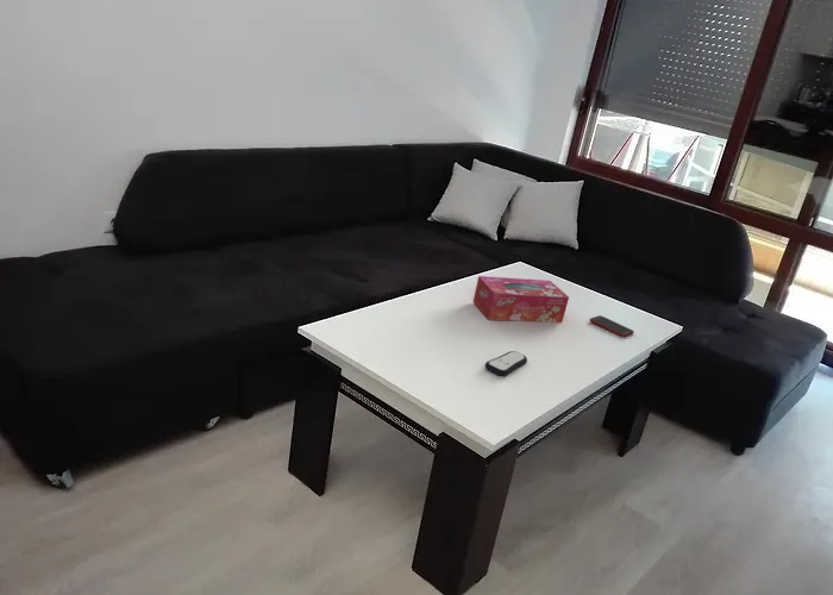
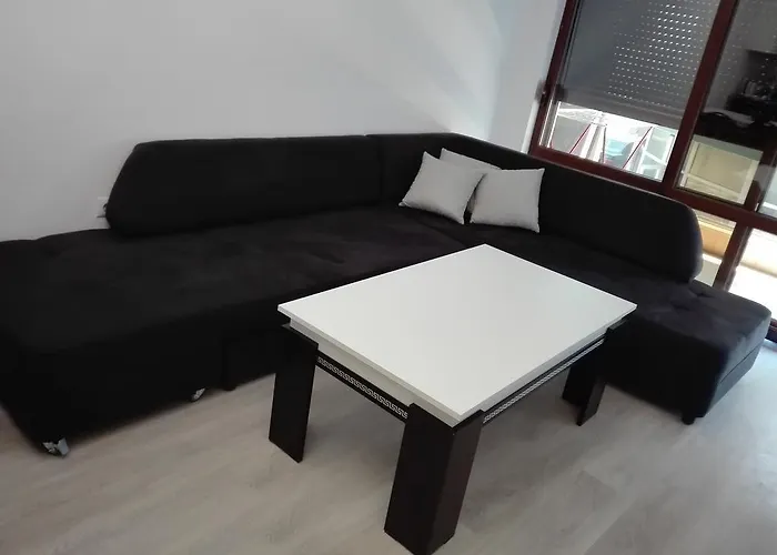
- cell phone (610, 326)
- tissue box (520, 299)
- remote control (507, 362)
